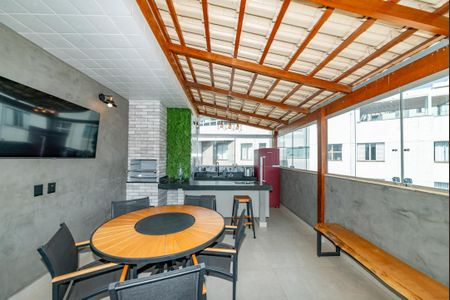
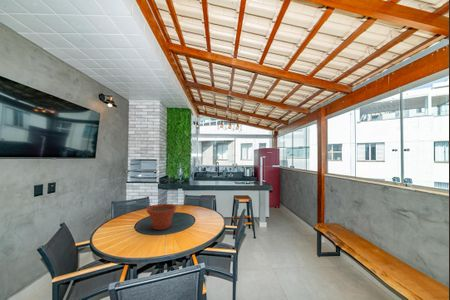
+ plant pot (161, 217)
